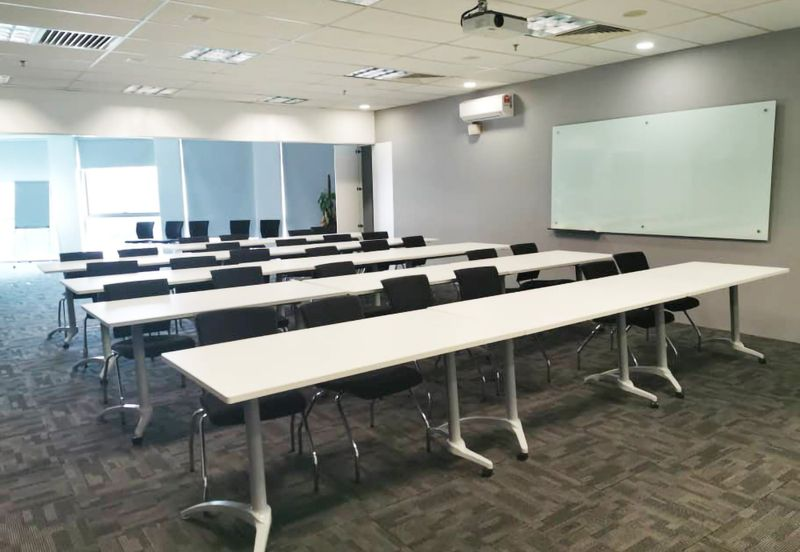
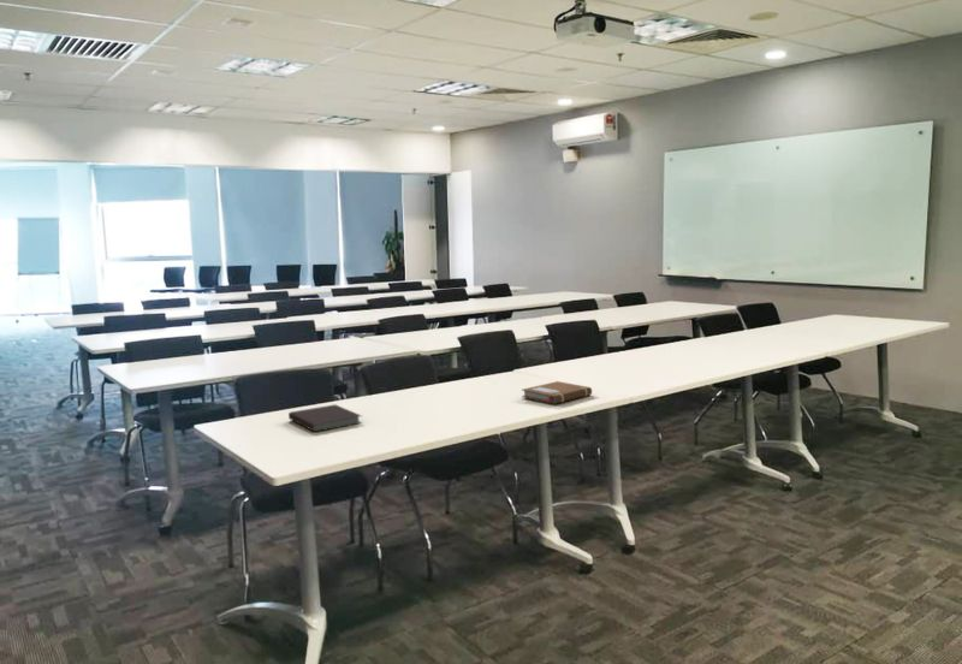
+ notebook (325, 417)
+ notebook (556, 392)
